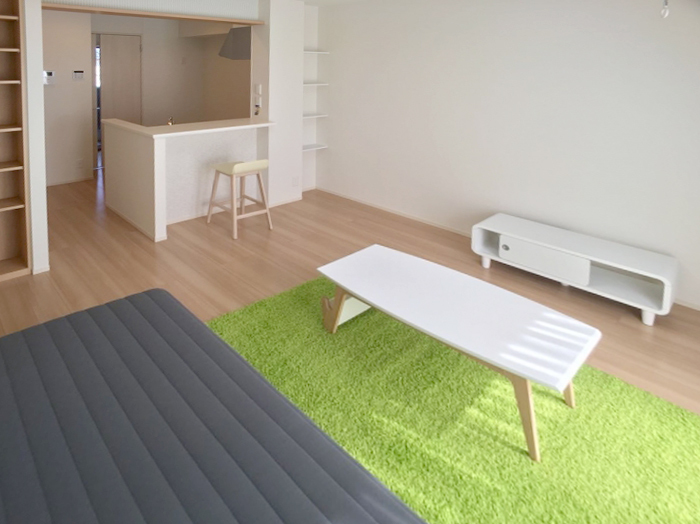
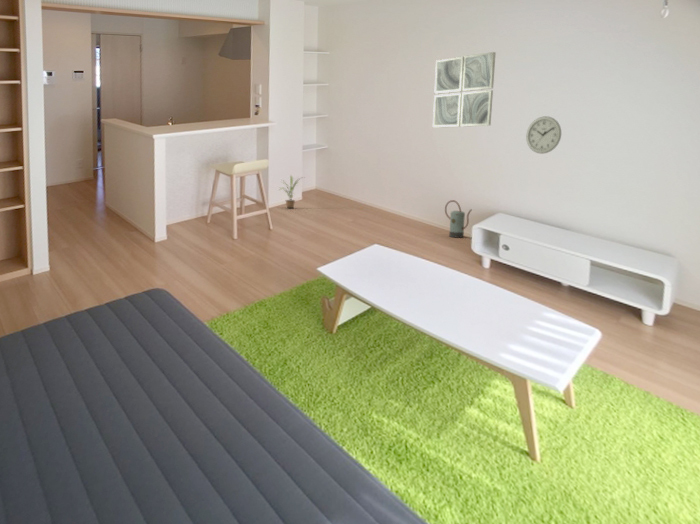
+ potted plant (292, 192)
+ wall clock (543, 135)
+ watering can (457, 218)
+ wall art (462, 90)
